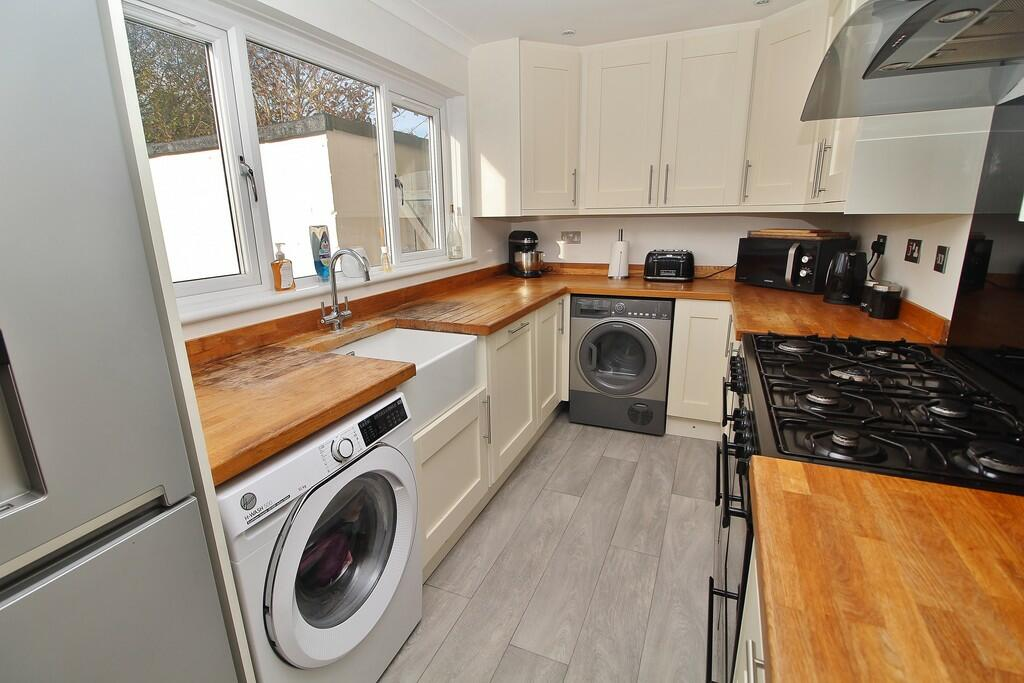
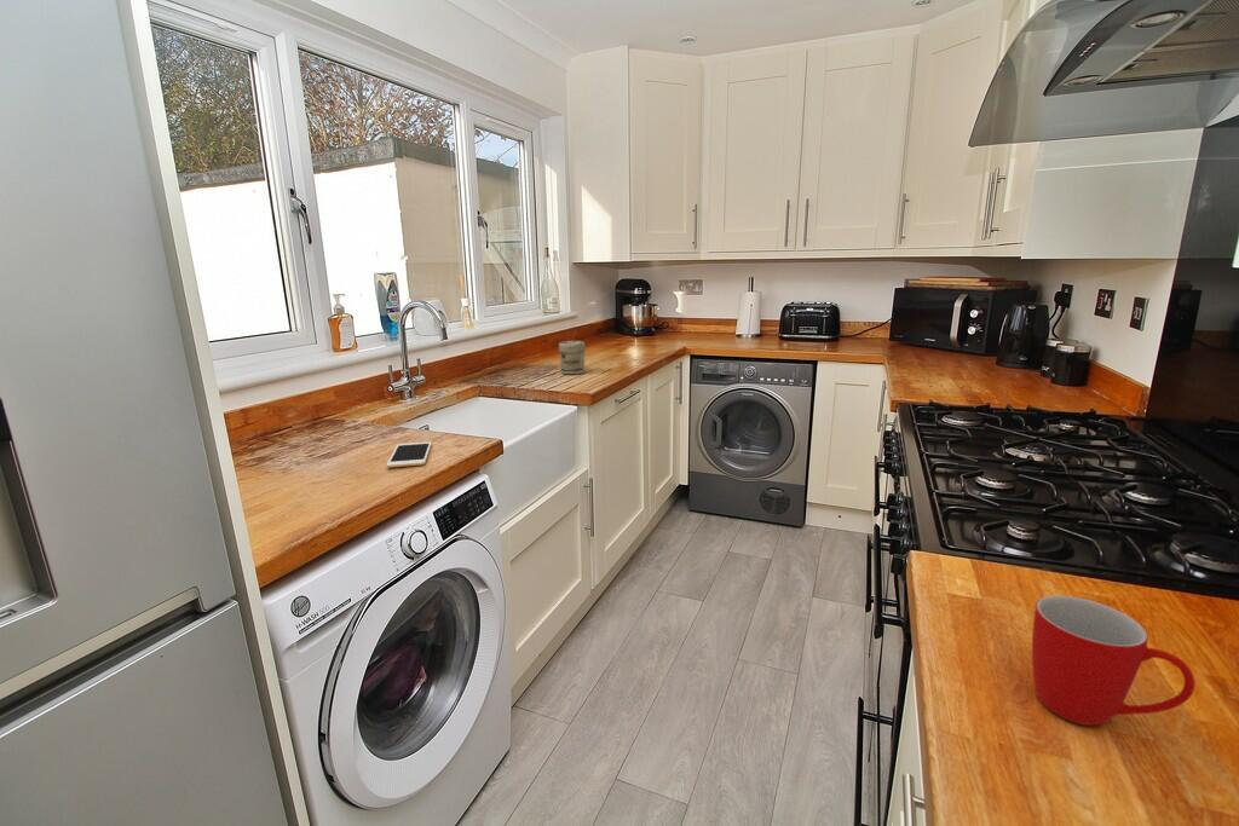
+ cell phone (410, 454)
+ mug (1102, 672)
+ jar (572, 357)
